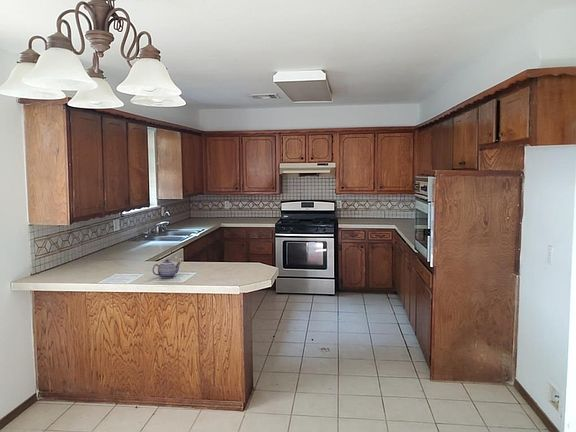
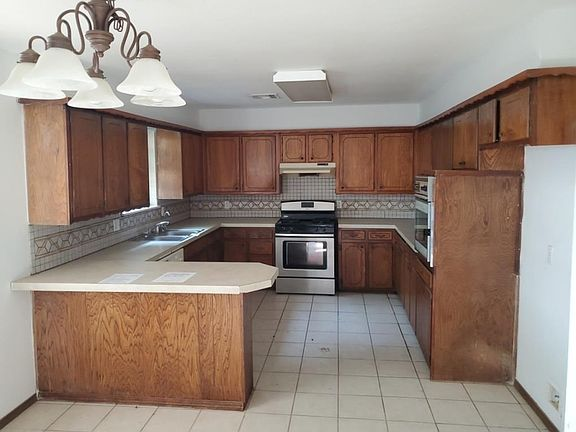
- teapot (167, 268)
